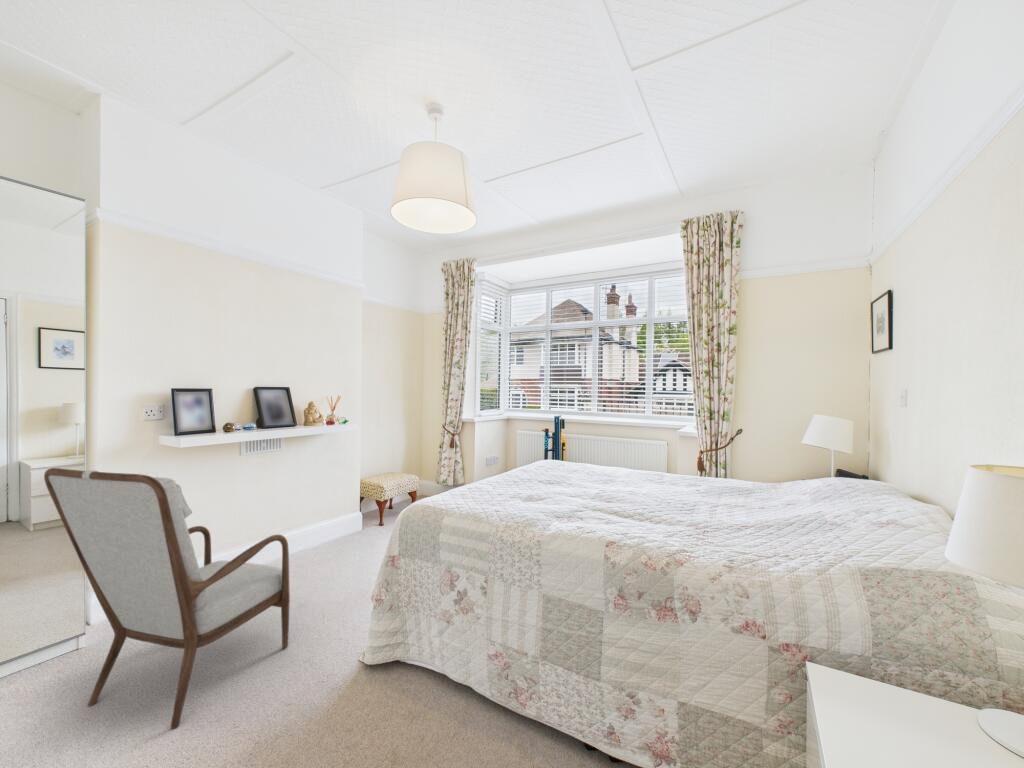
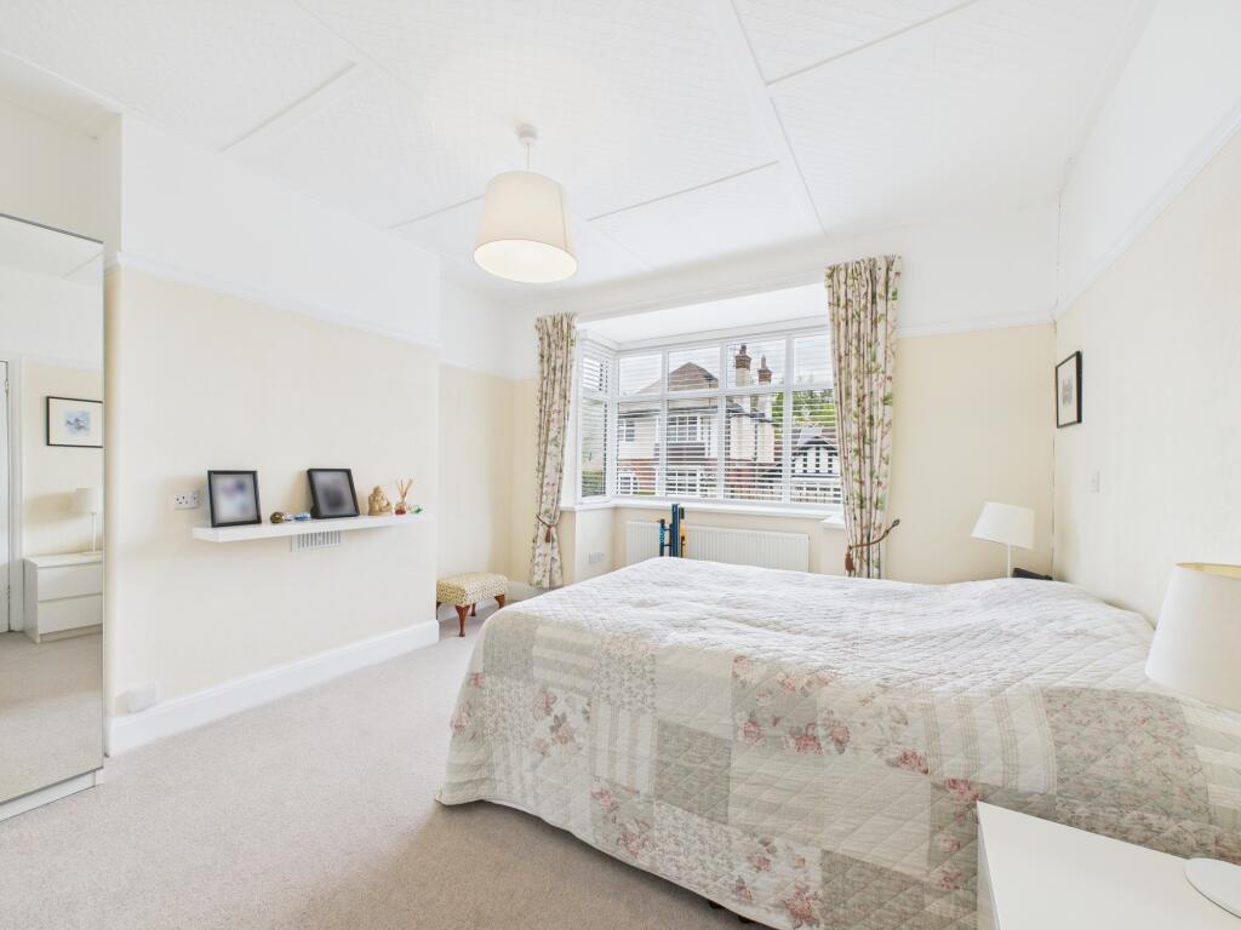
- armchair (186, 567)
